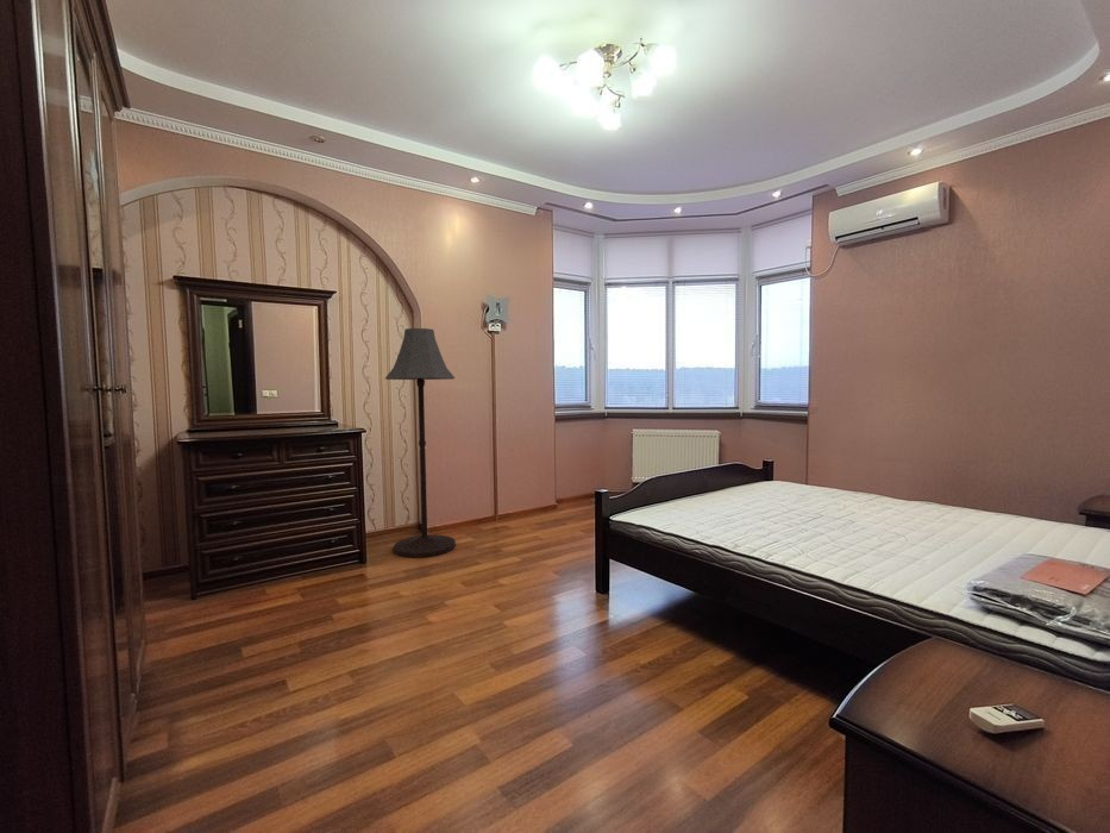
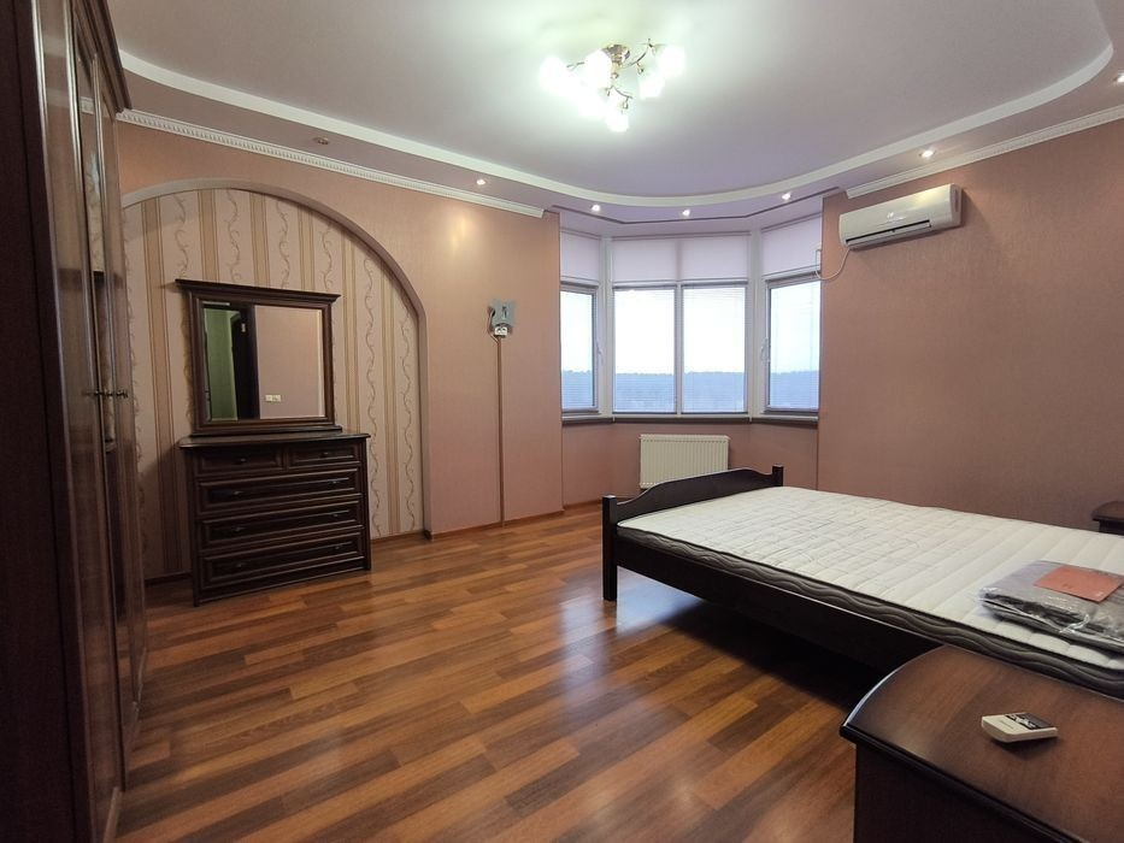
- floor lamp (421, 439)
